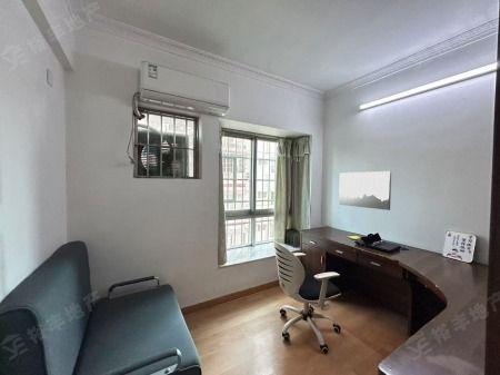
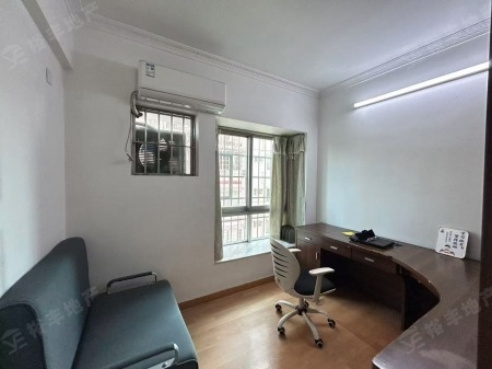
- wall art (362, 189)
